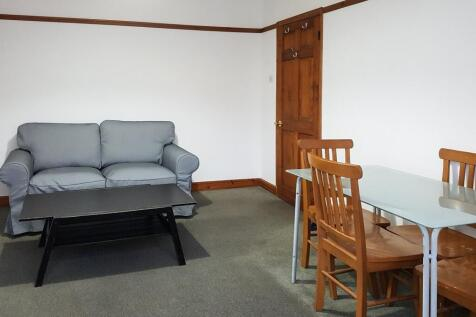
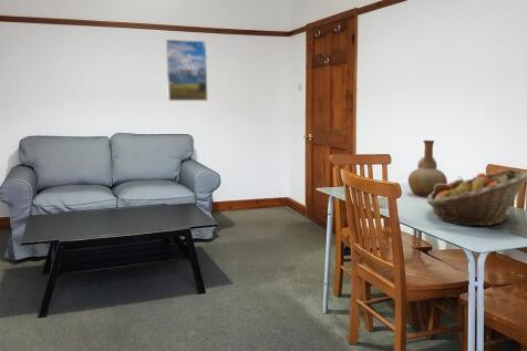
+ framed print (187, 71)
+ fruit basket (475, 194)
+ vase (427, 167)
